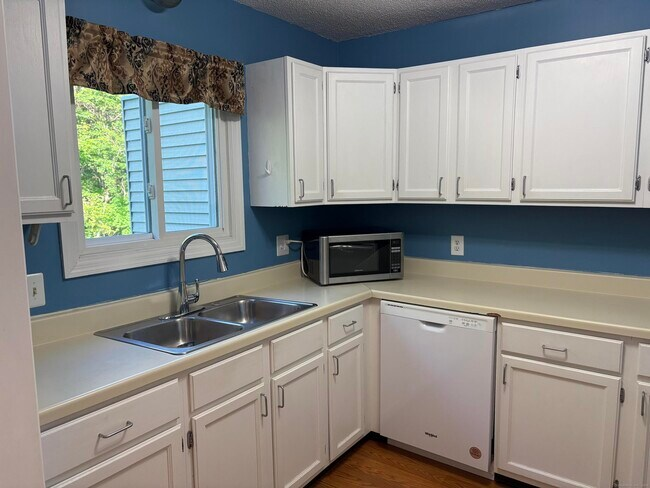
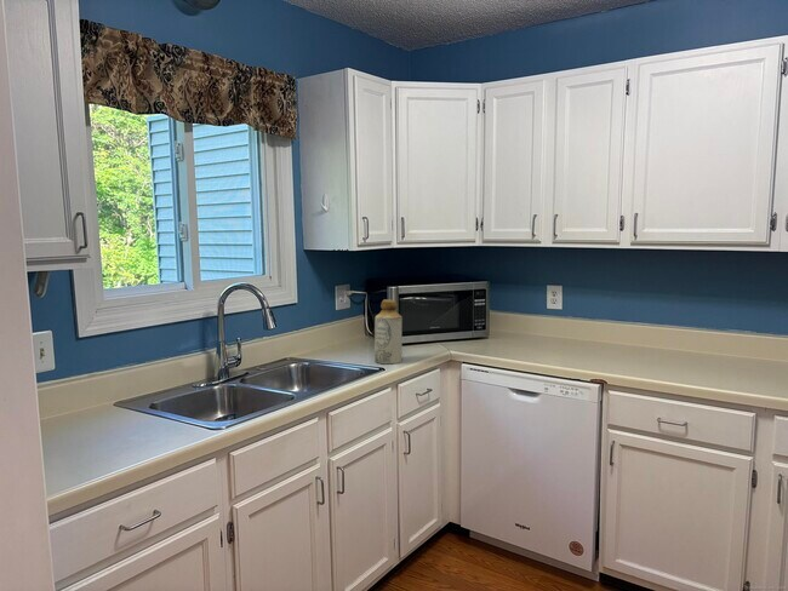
+ bottle (388, 329)
